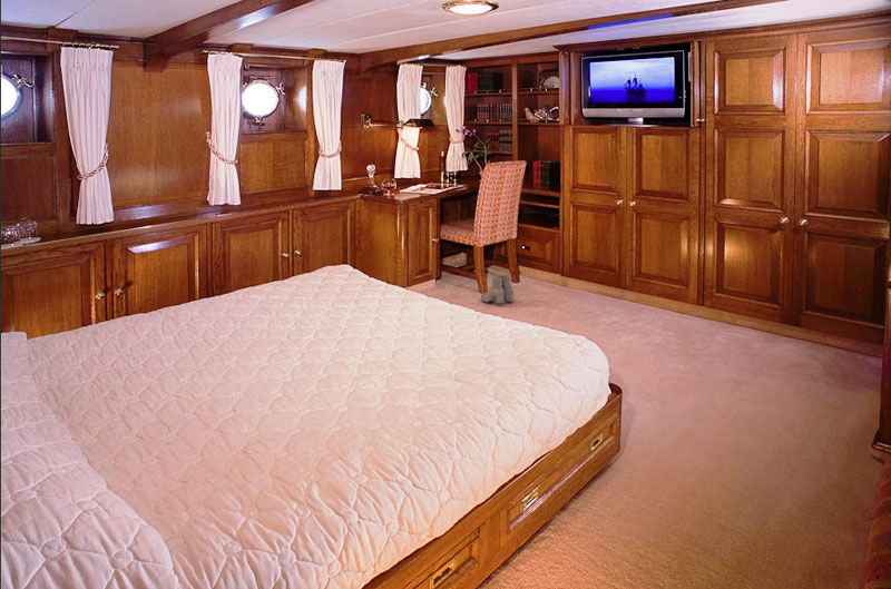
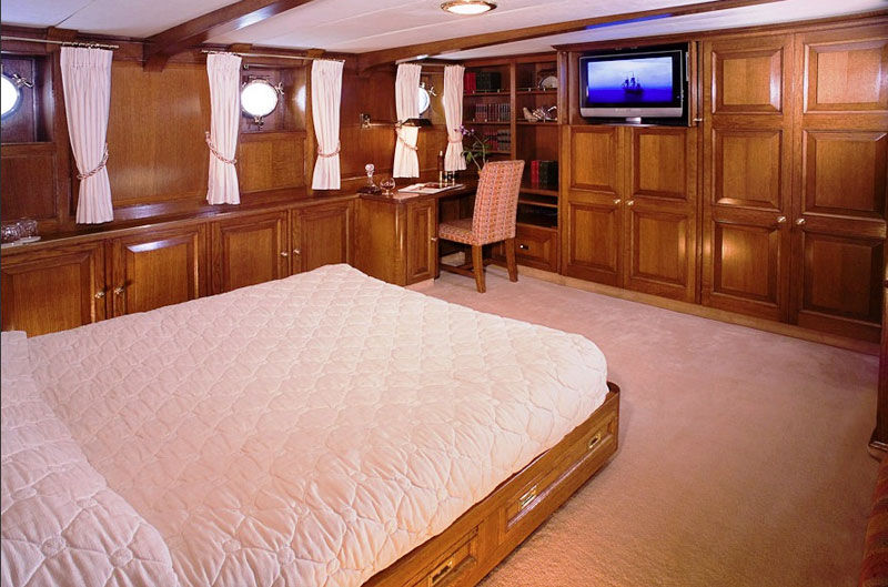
- boots (497, 287)
